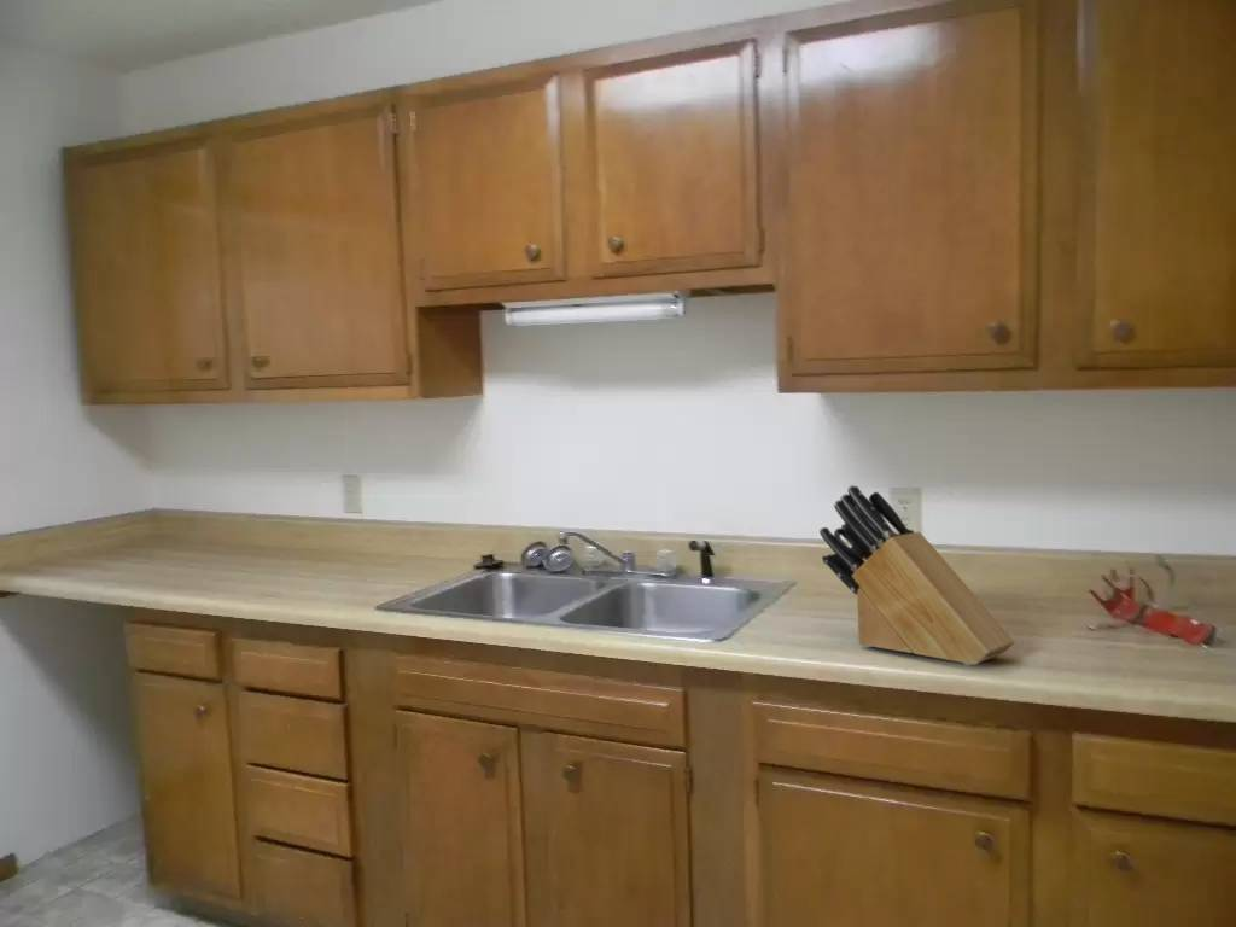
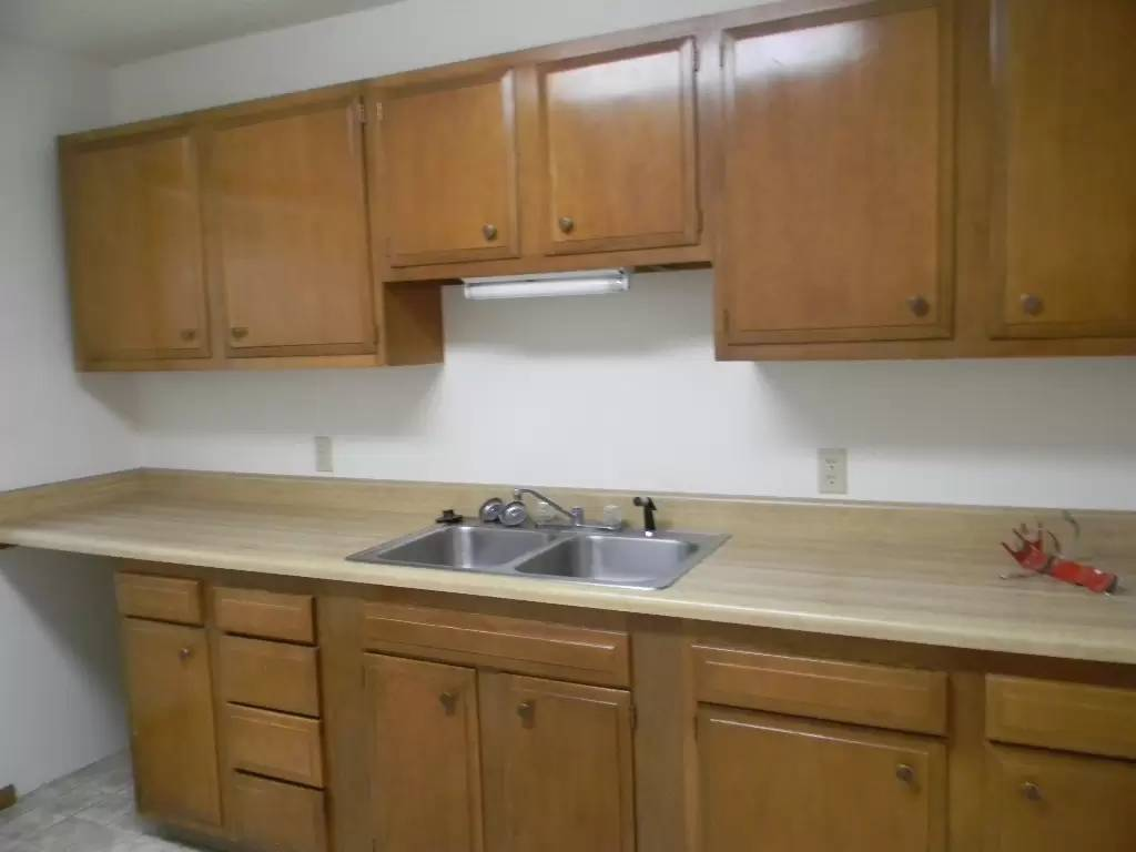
- knife block (910, 567)
